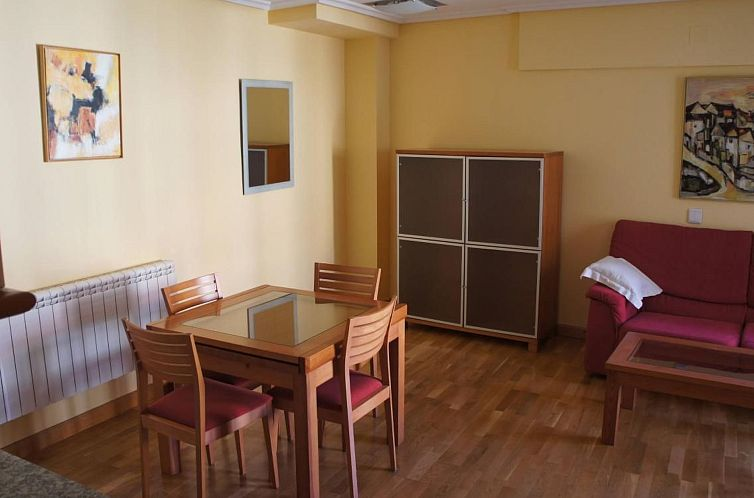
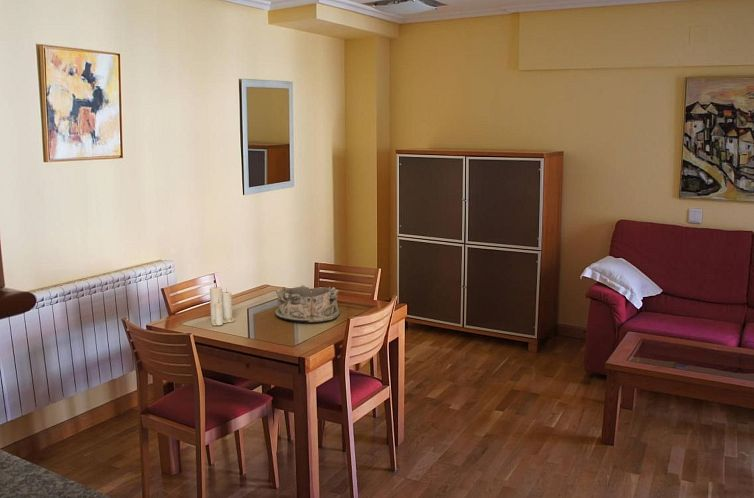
+ candle (220, 303)
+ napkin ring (307, 301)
